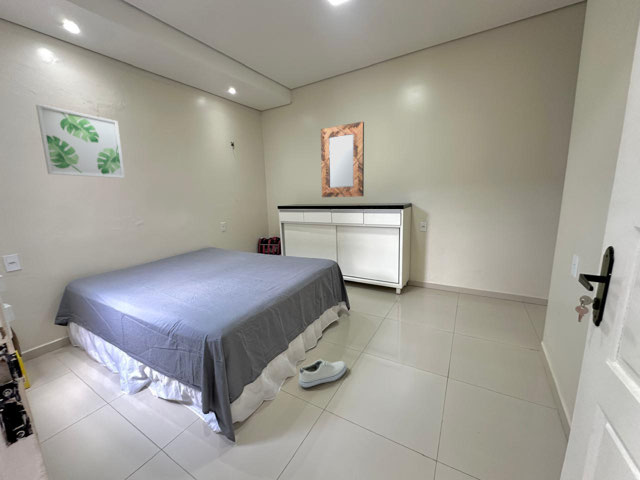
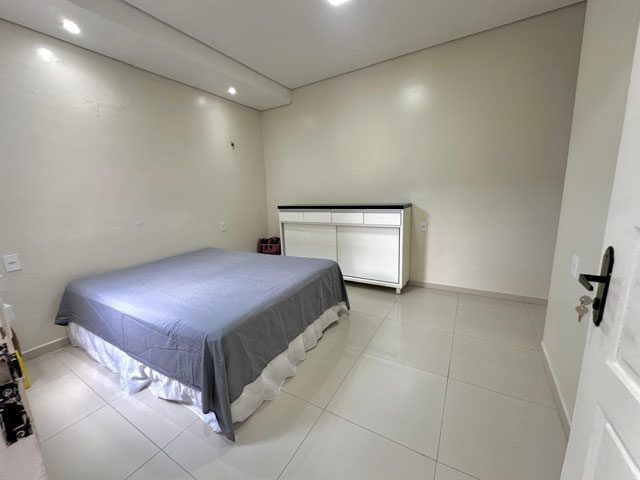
- shoe (323, 369)
- wall art (85, 145)
- home mirror (341, 162)
